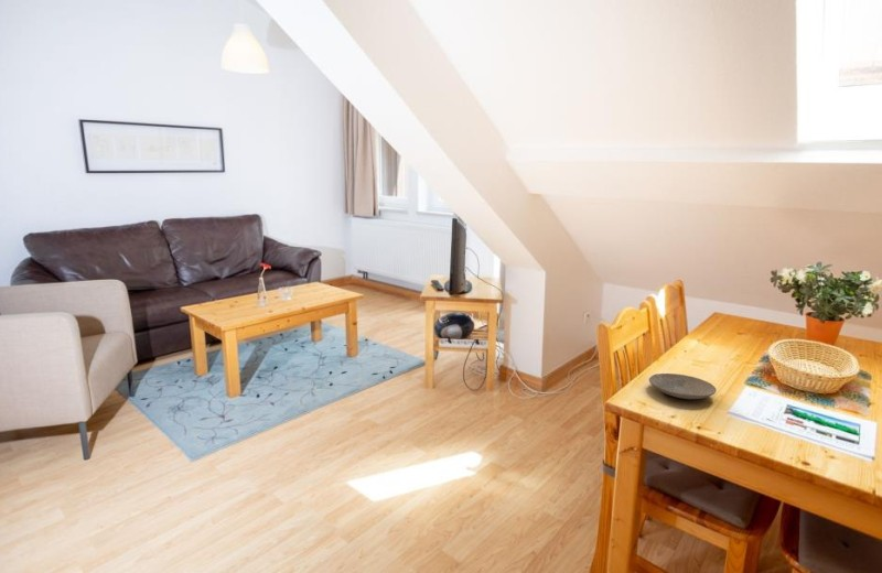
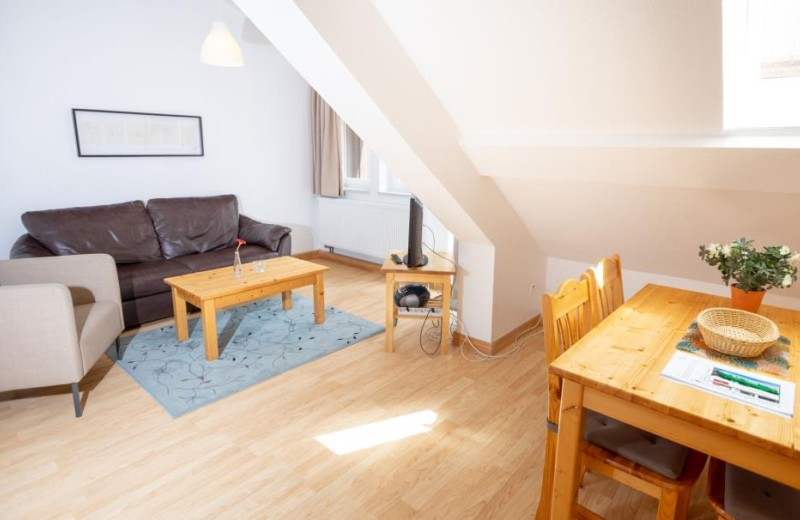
- plate (681, 388)
